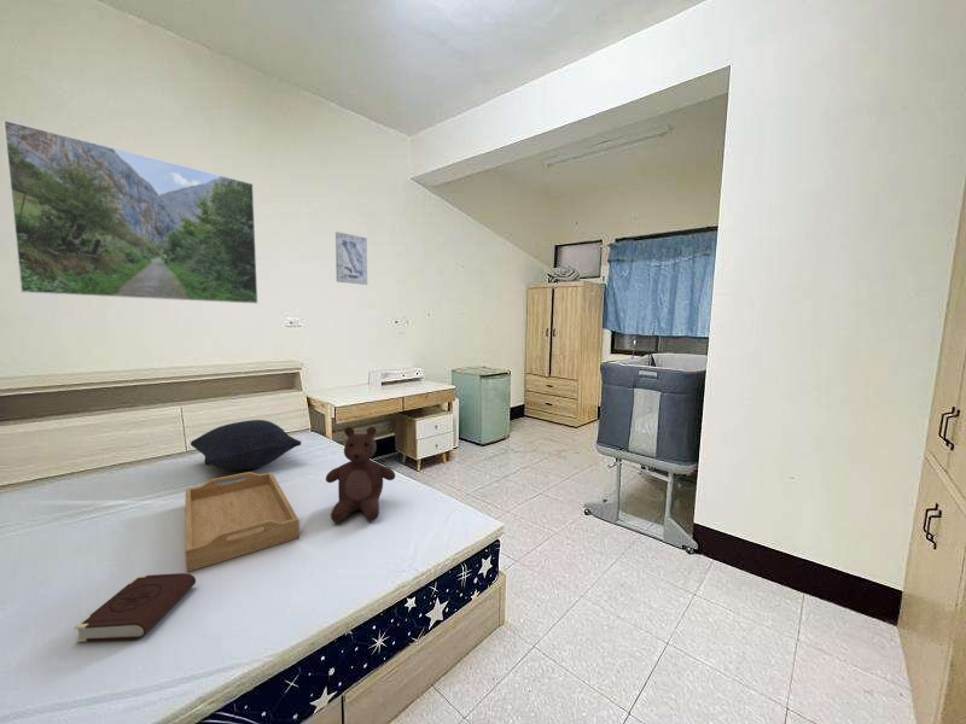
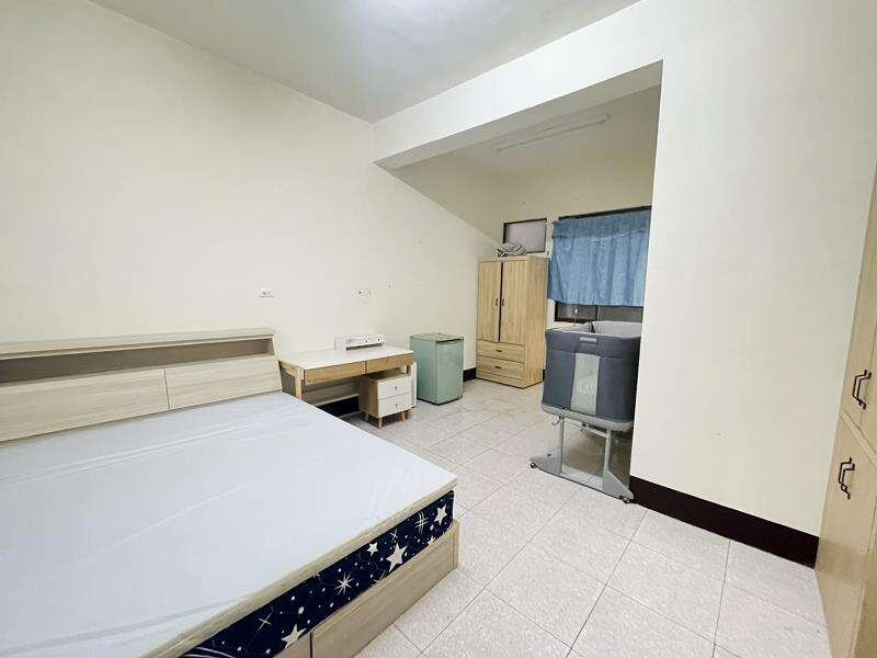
- serving tray (238, 508)
- pillow (245, 443)
- teddy bear (359, 471)
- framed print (155, 229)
- book (141, 603)
- wall art (351, 258)
